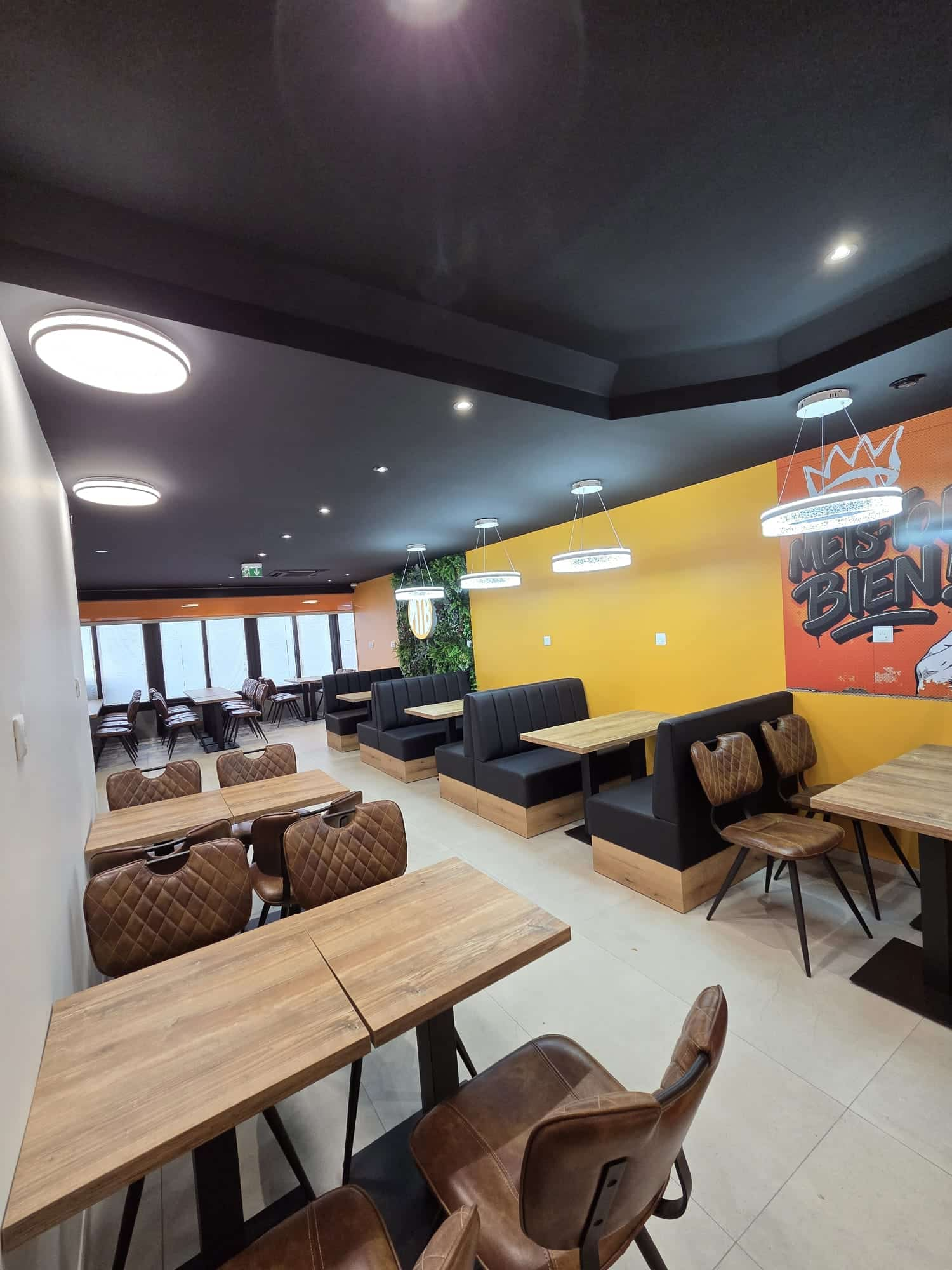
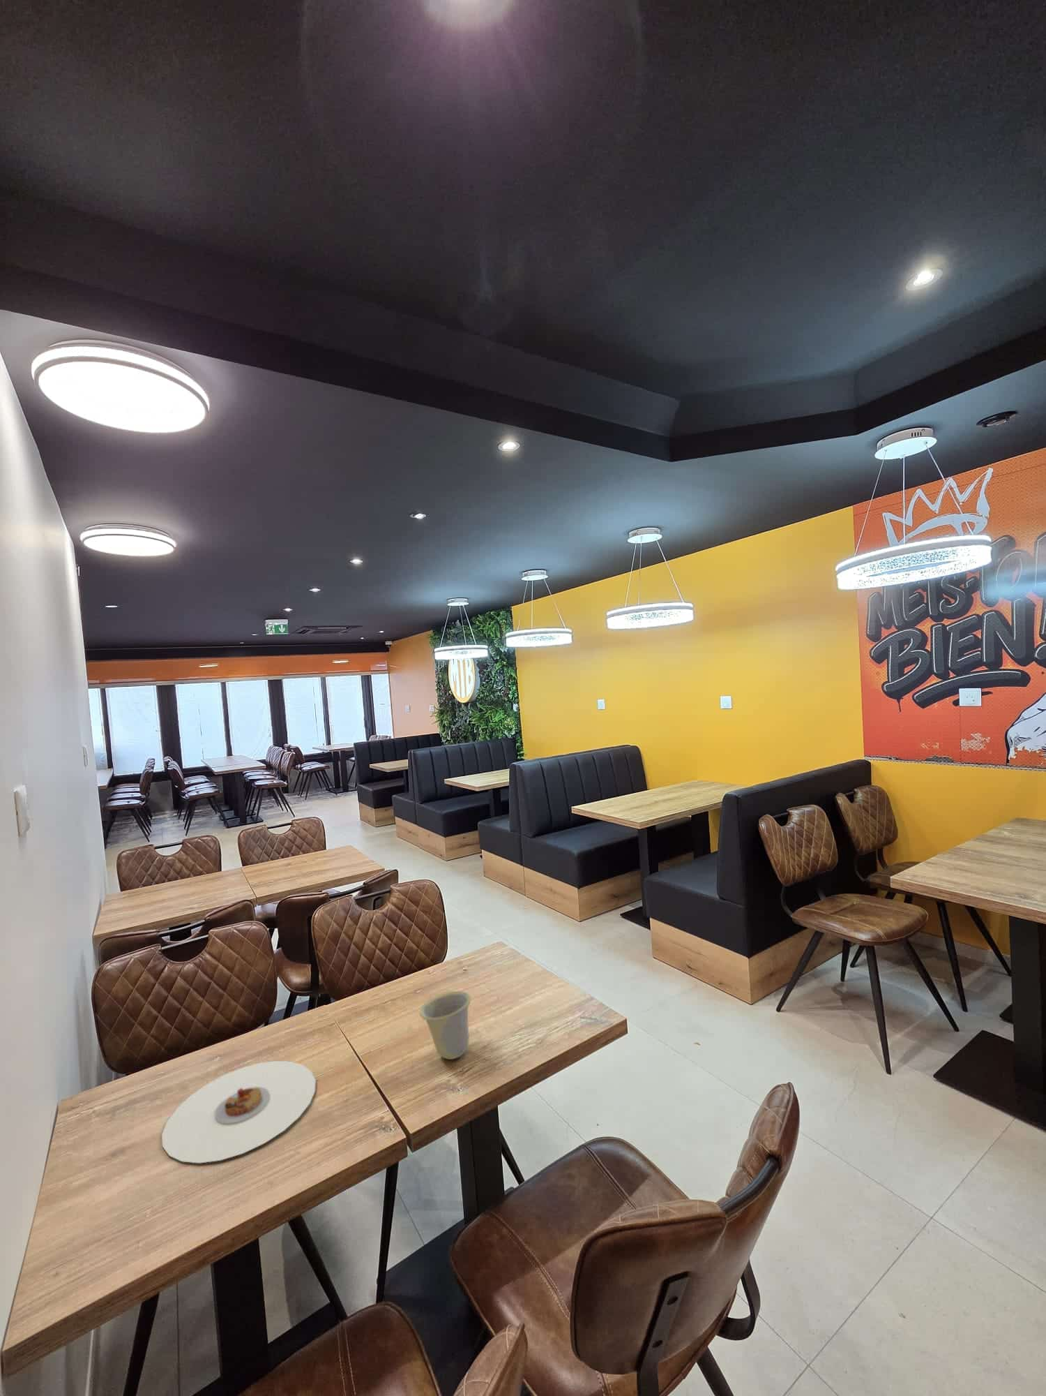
+ cup (447, 1027)
+ plate (242, 1101)
